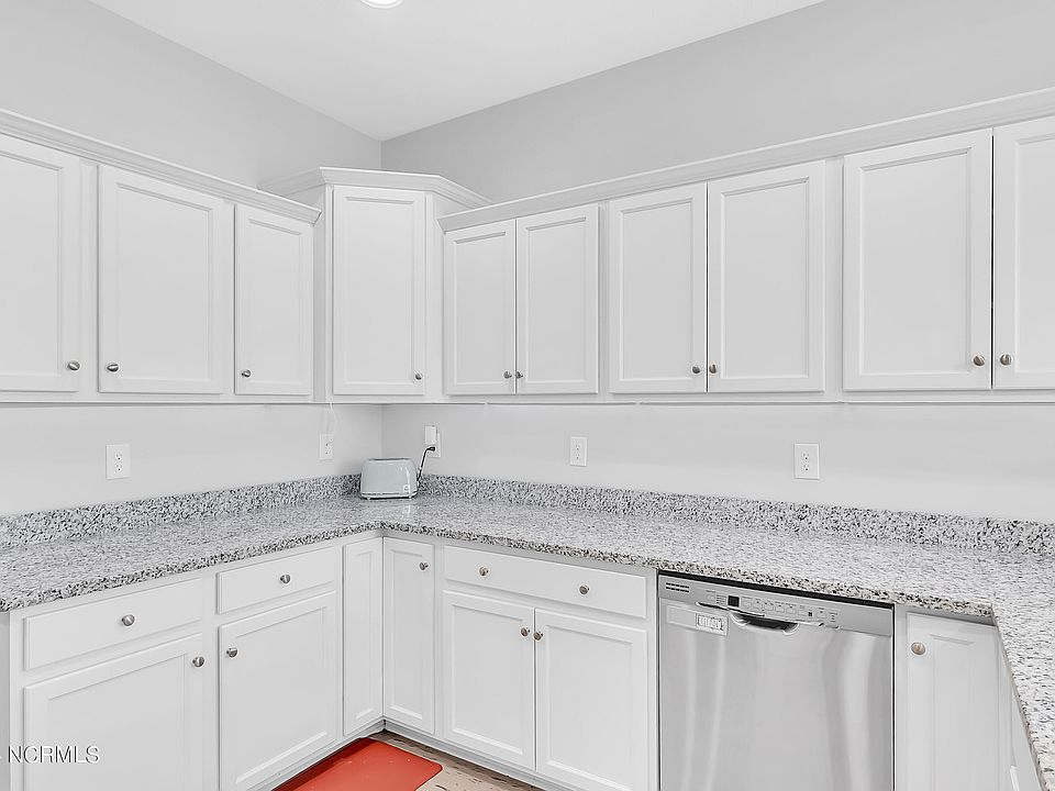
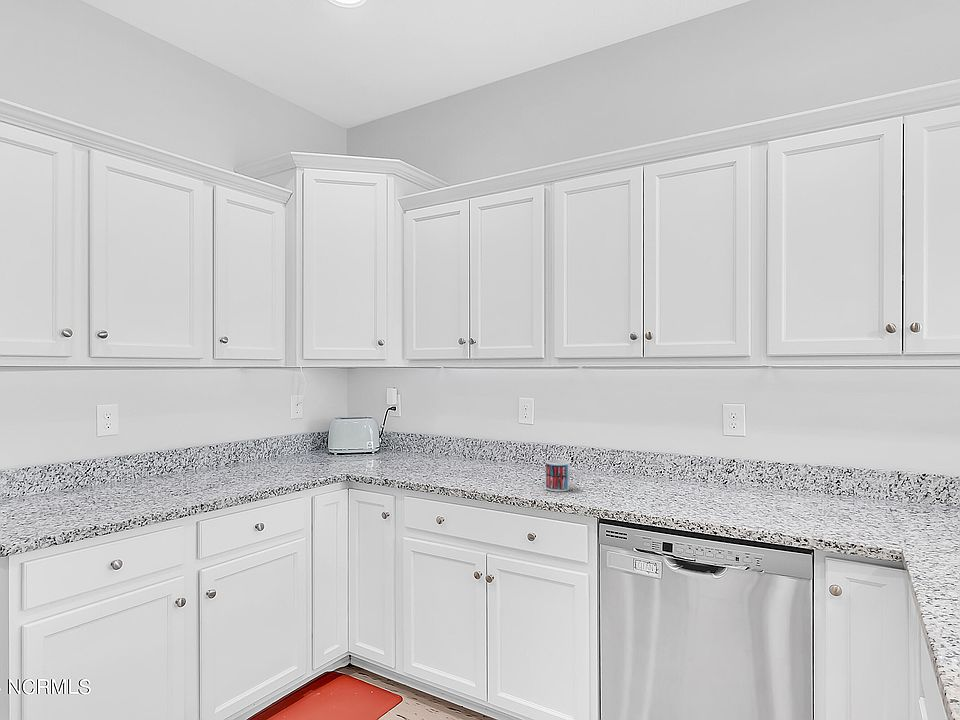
+ mug (562, 475)
